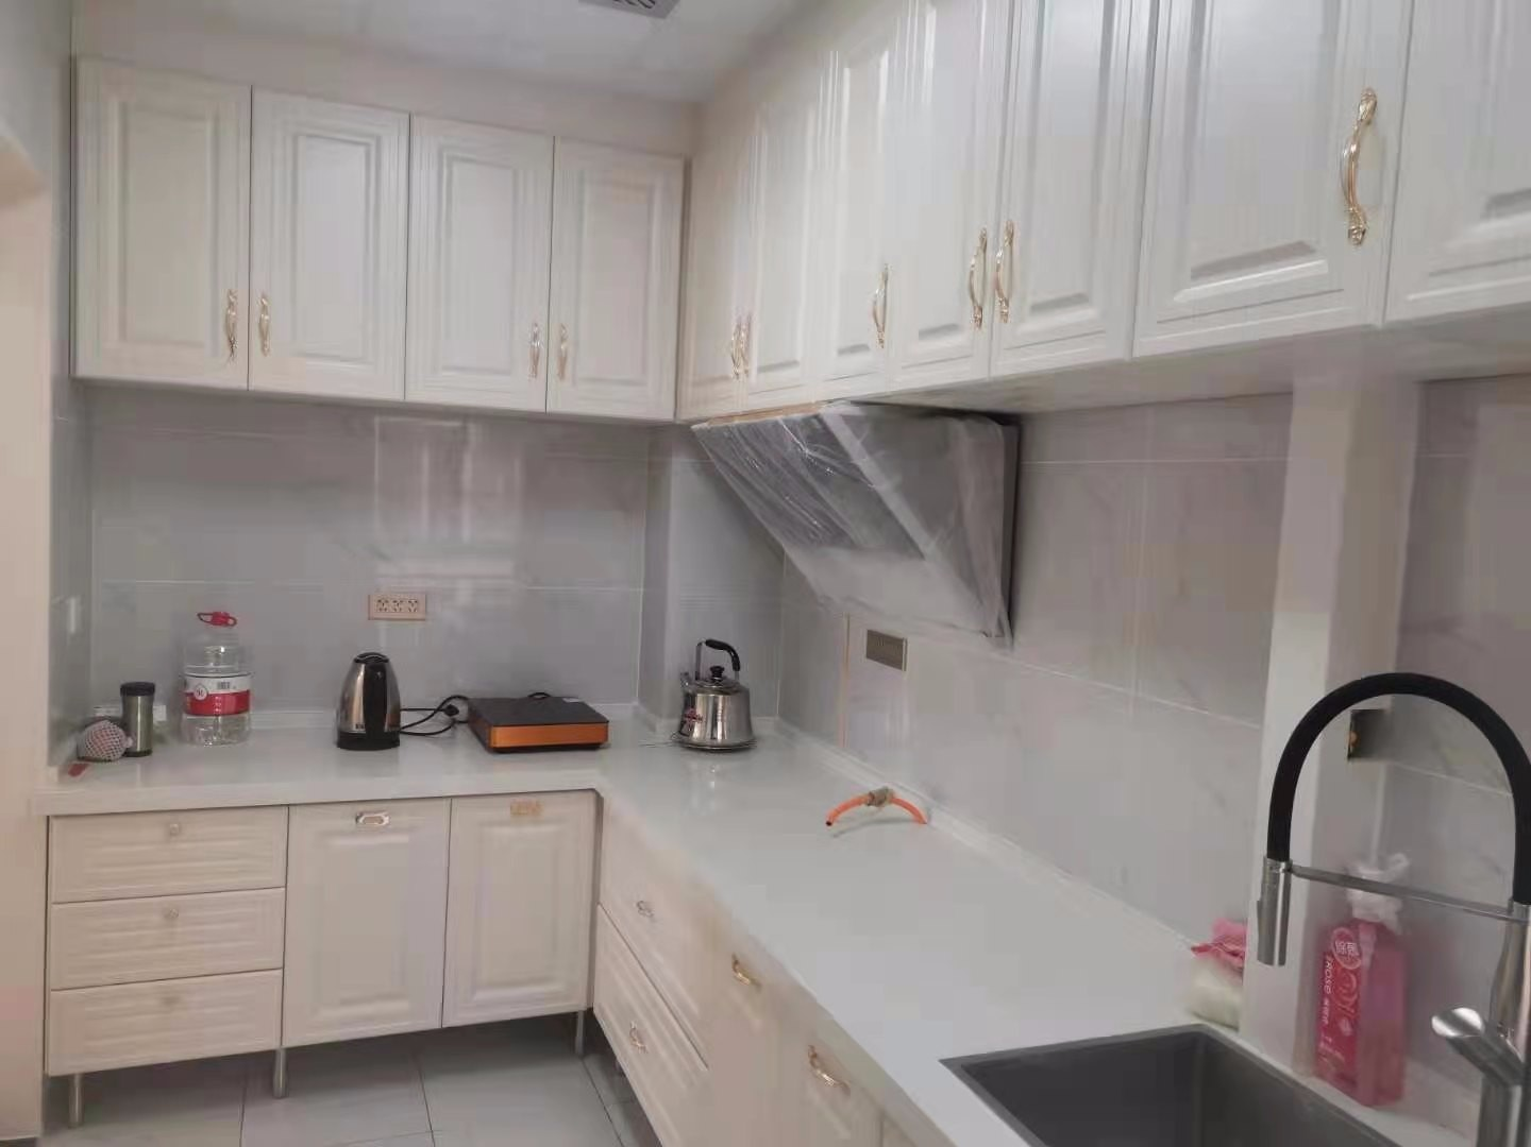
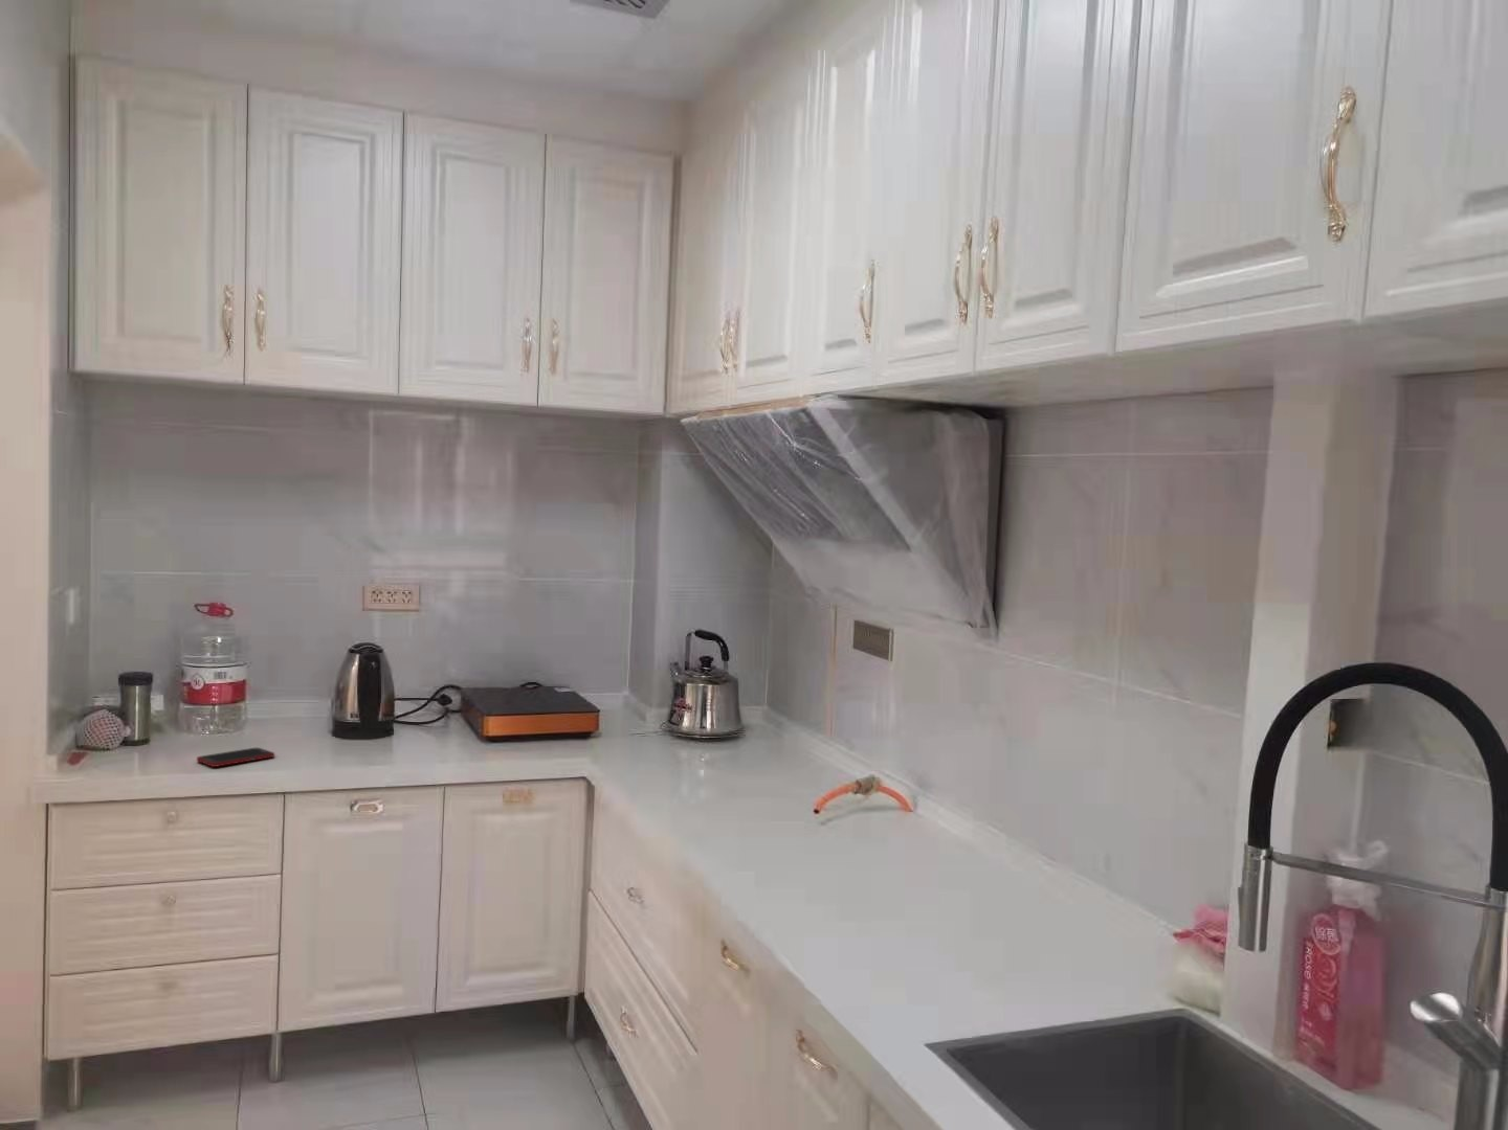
+ cell phone (235, 756)
